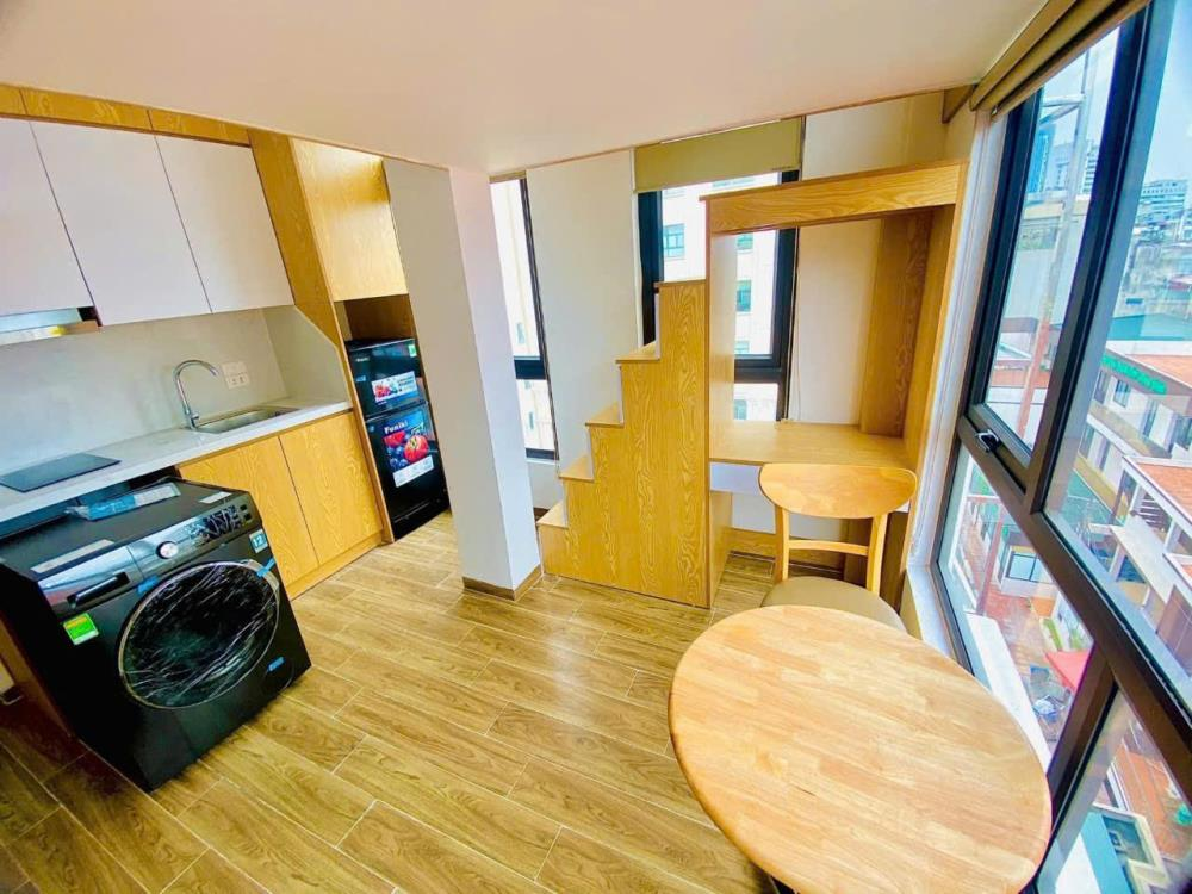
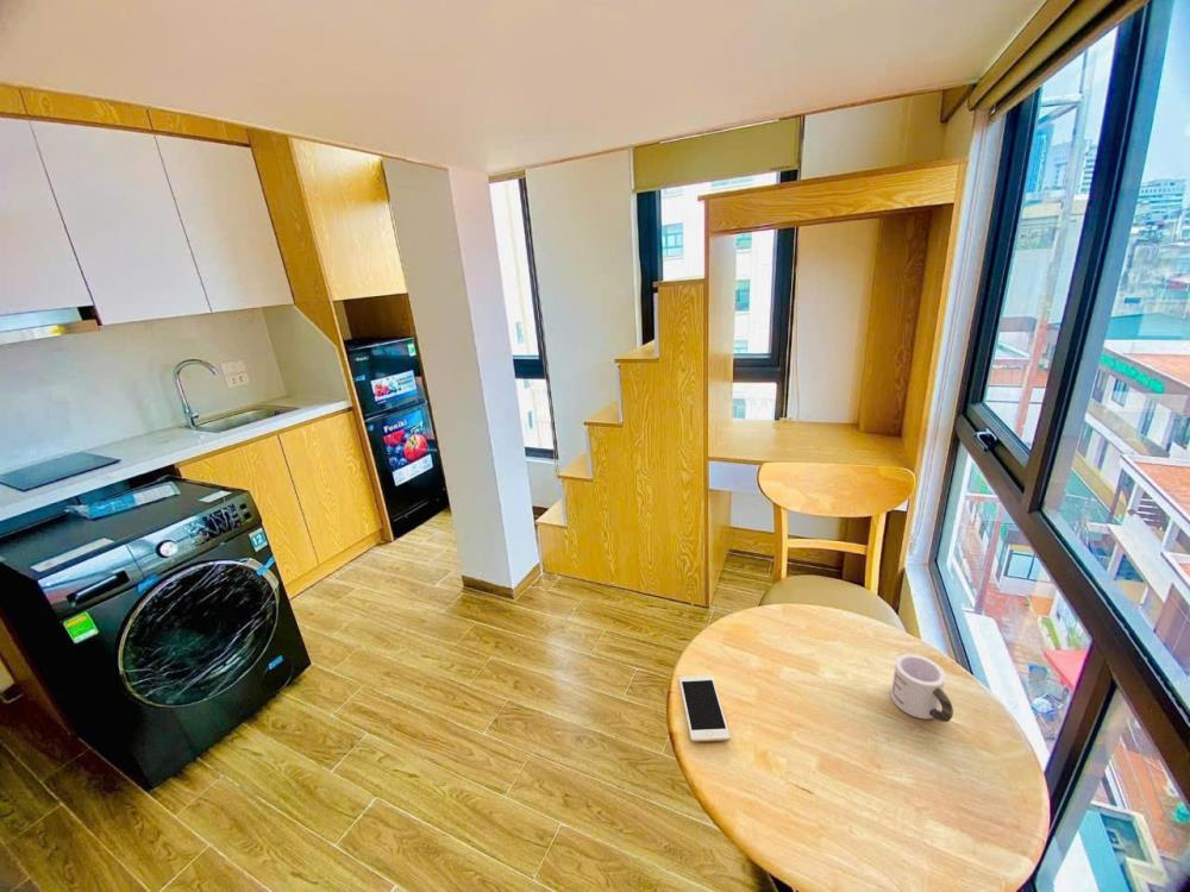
+ mug (923, 691)
+ cell phone (702, 705)
